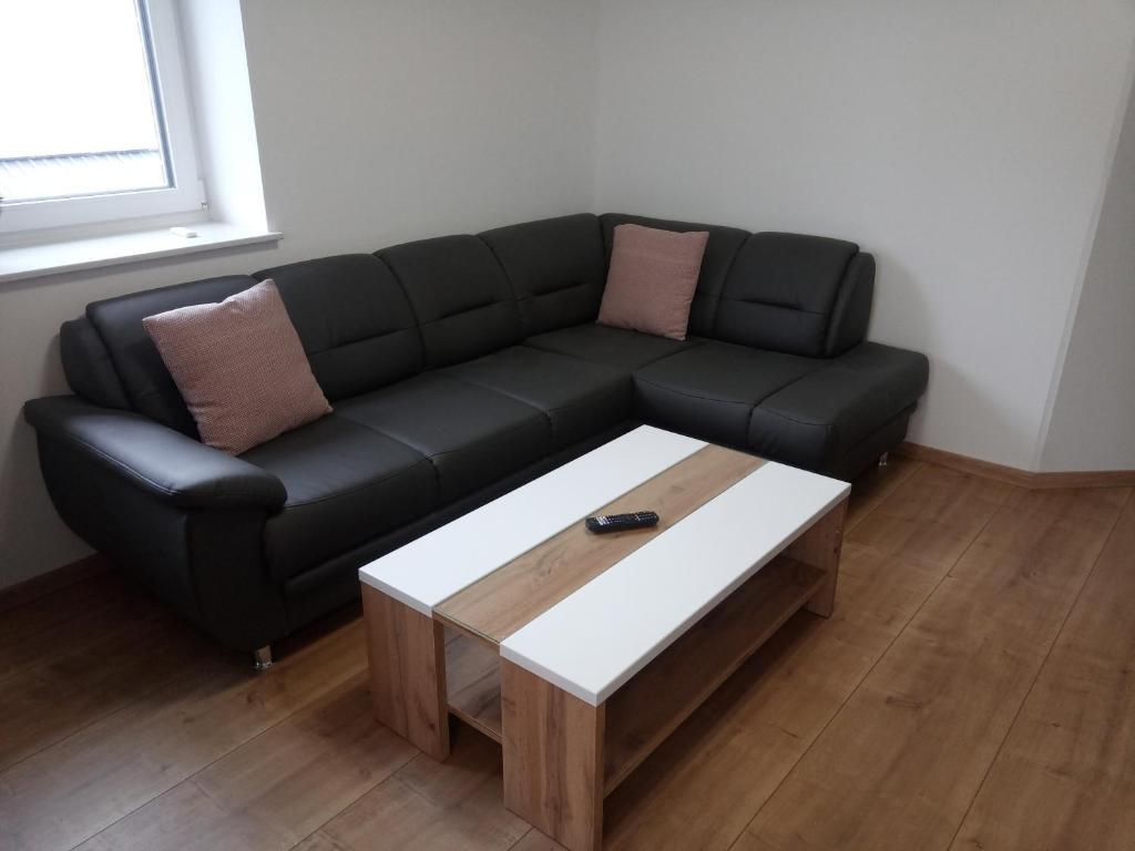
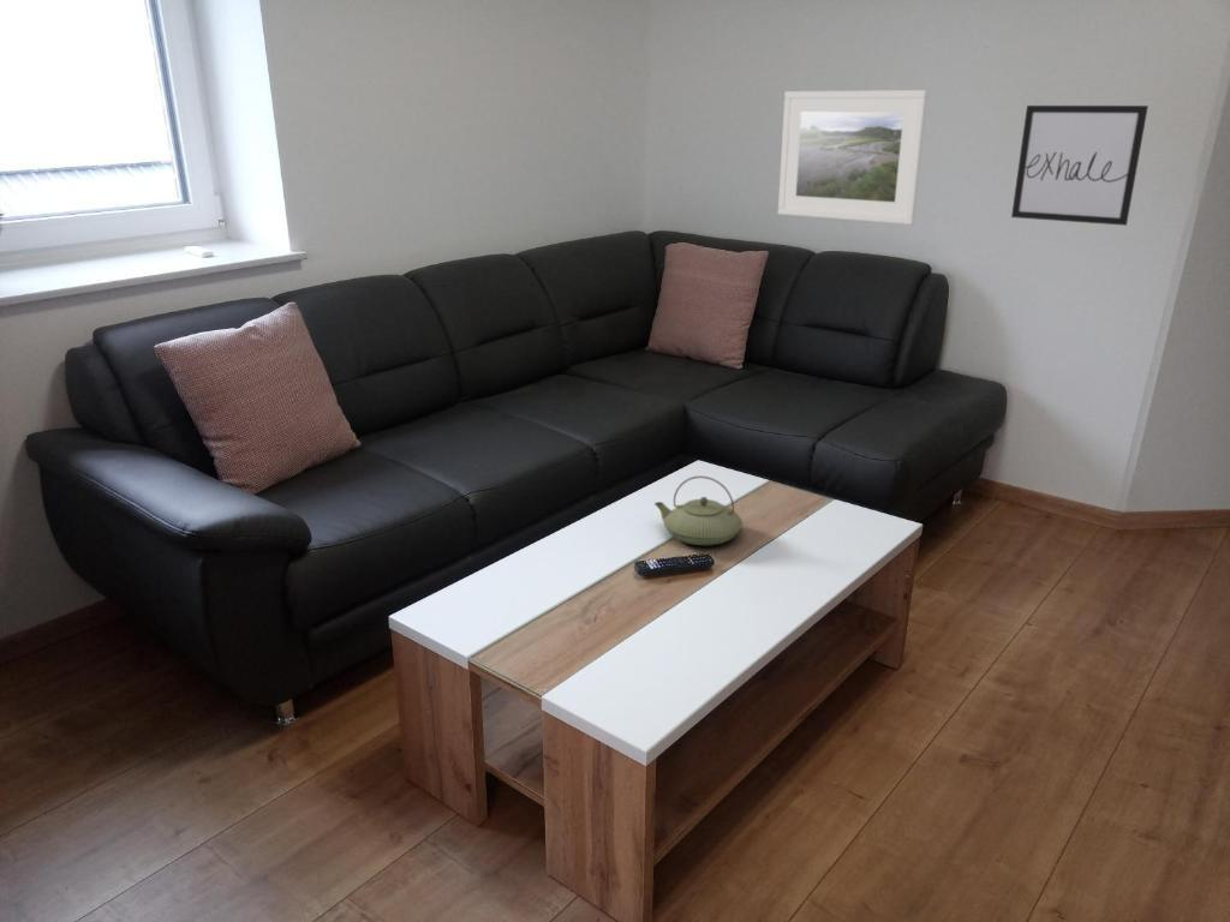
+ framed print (847, 156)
+ wall art (1075, 163)
+ teapot (698, 505)
